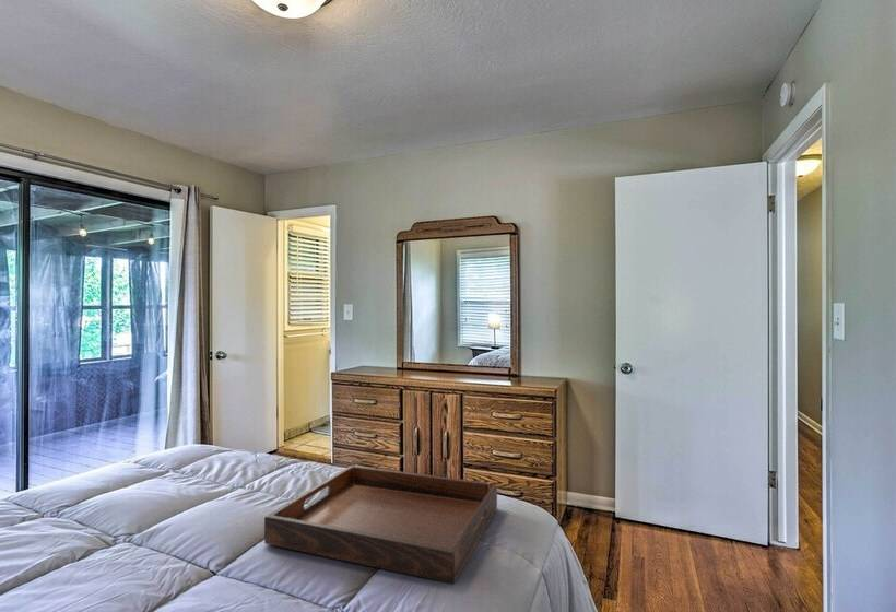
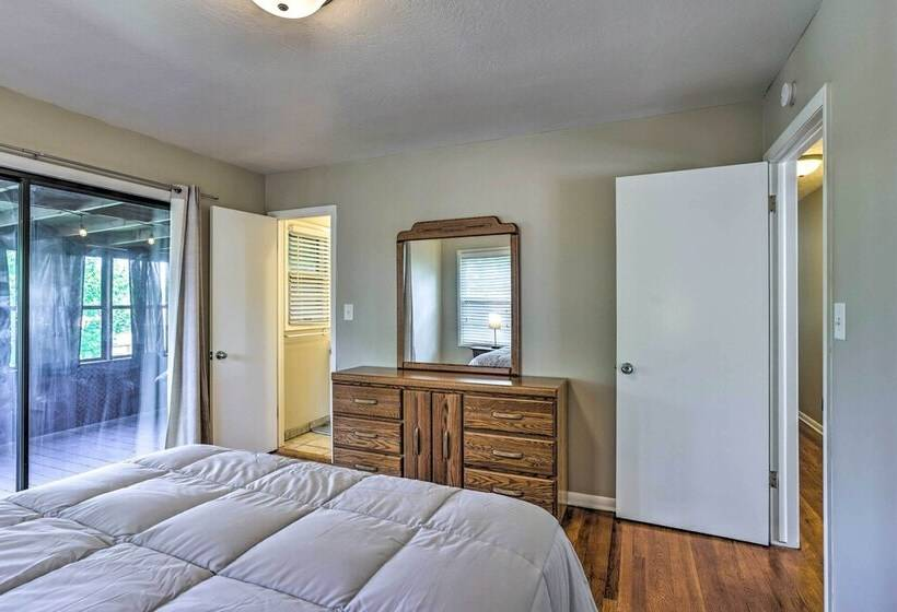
- serving tray (391, 510)
